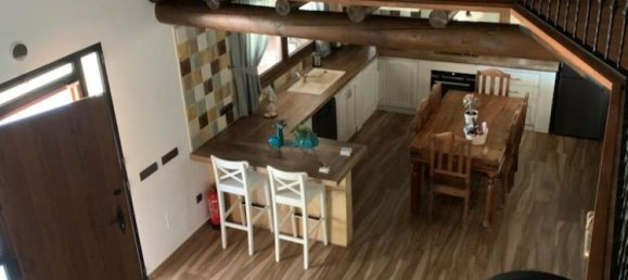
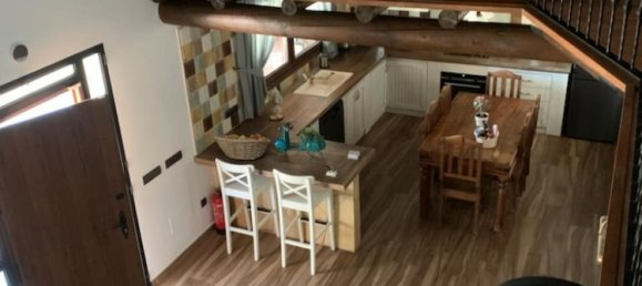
+ fruit basket (242, 143)
